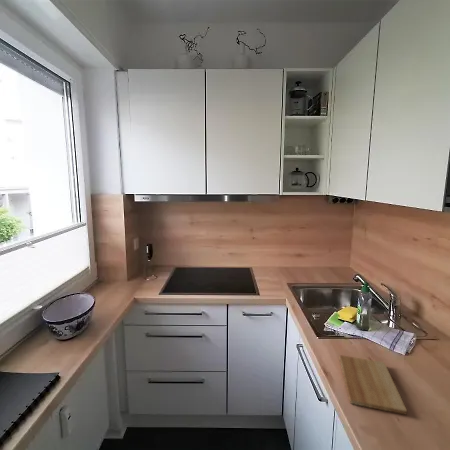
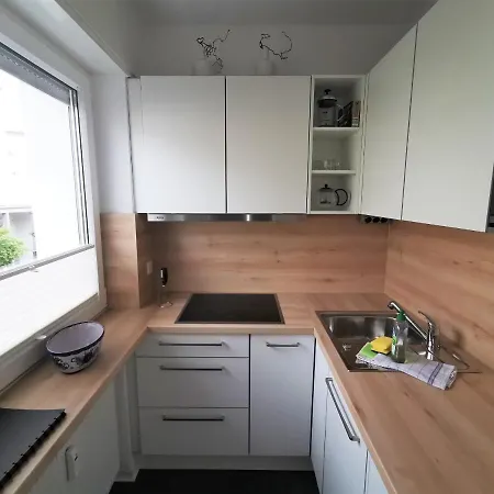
- cutting board (368, 380)
